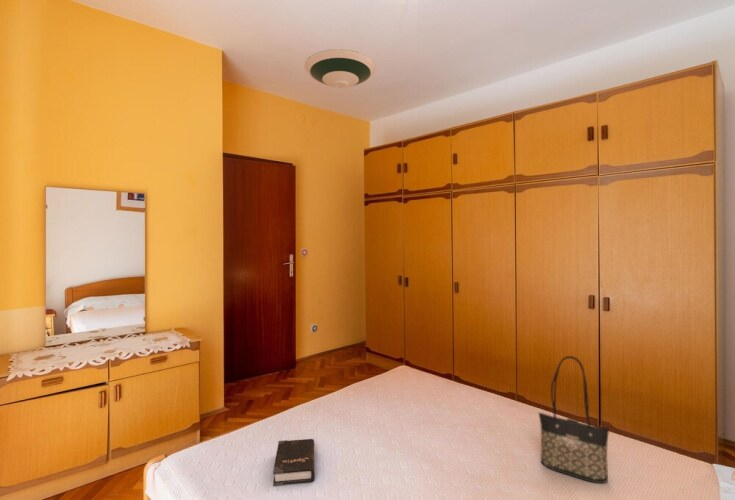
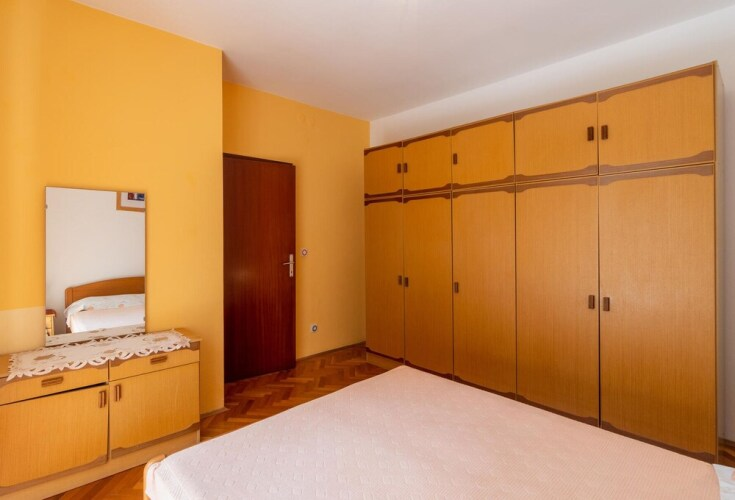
- hardback book (295, 460)
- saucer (340, 76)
- tote bag (571, 419)
